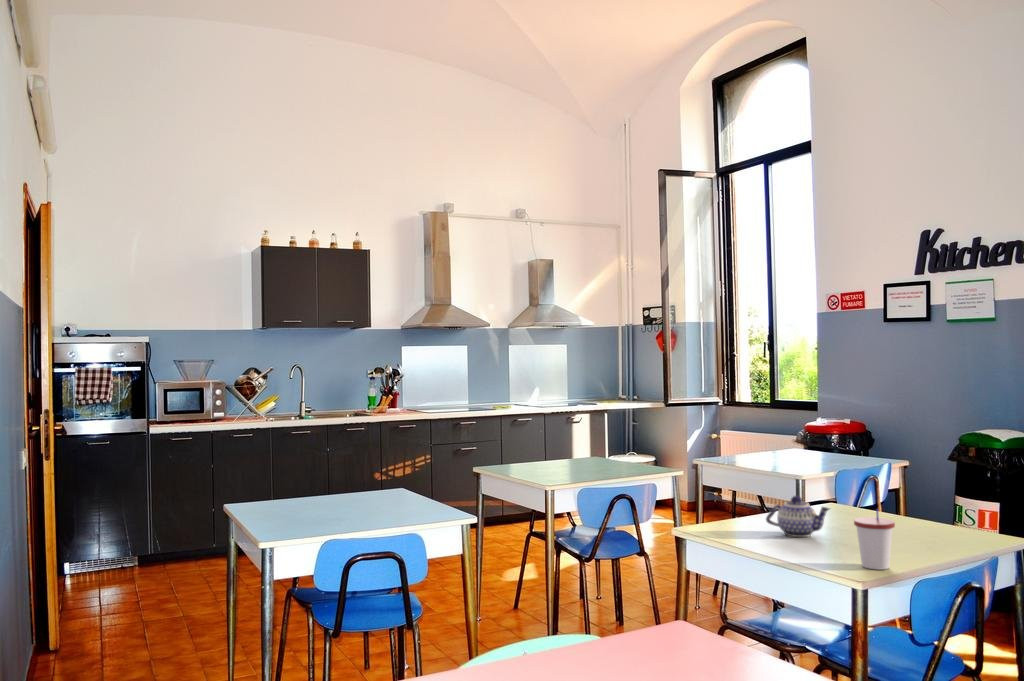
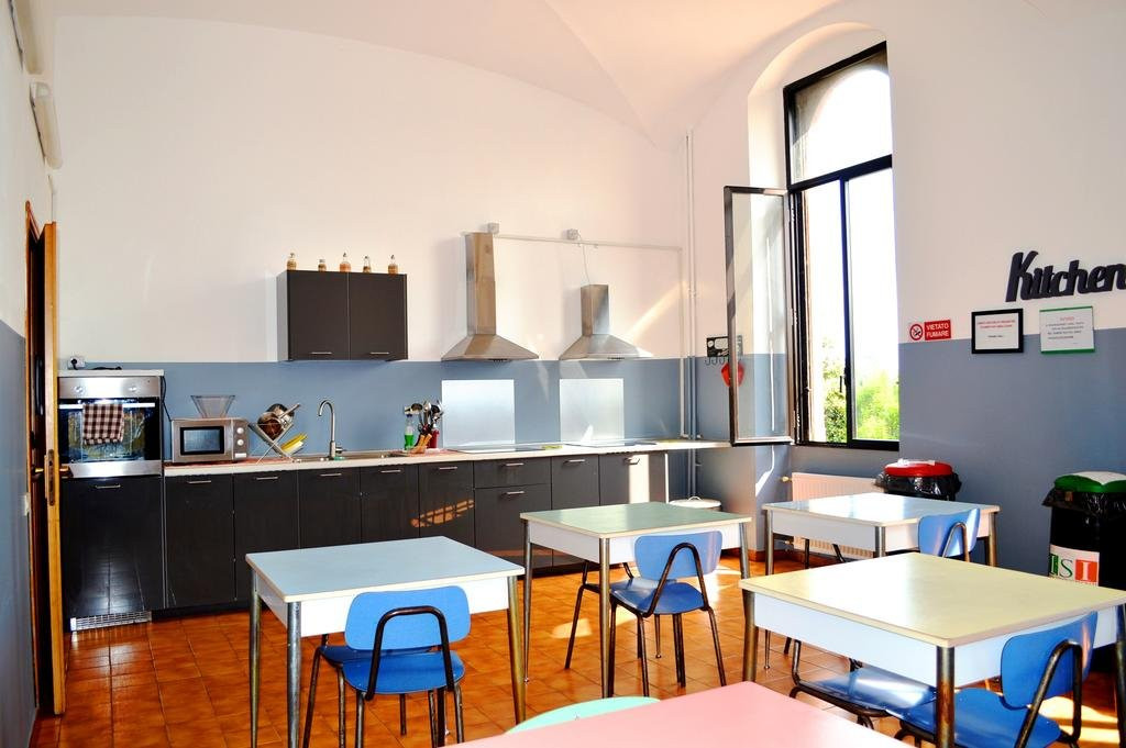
- teapot (797, 515)
- cup (874, 537)
